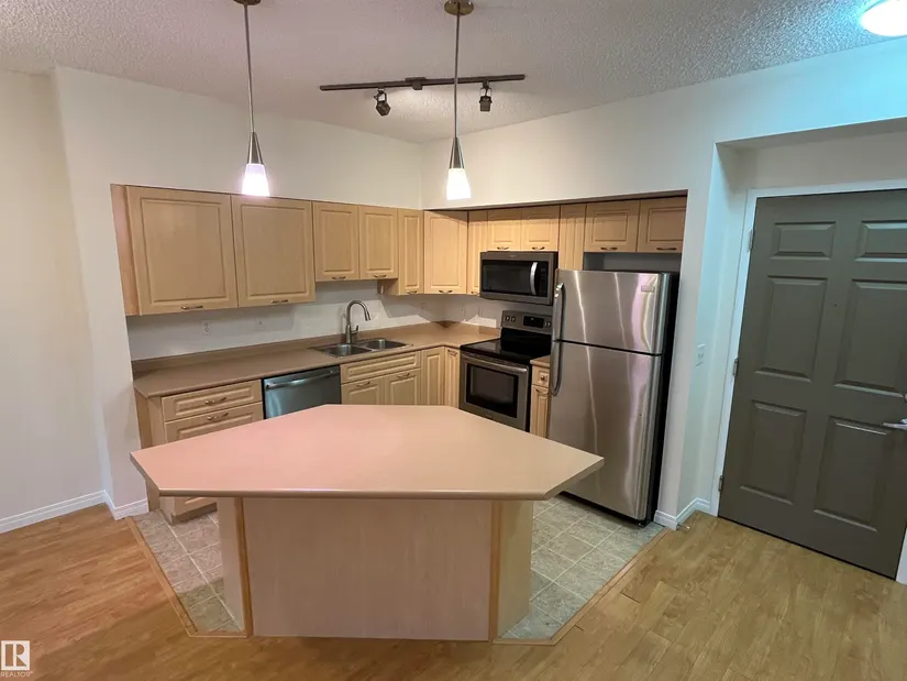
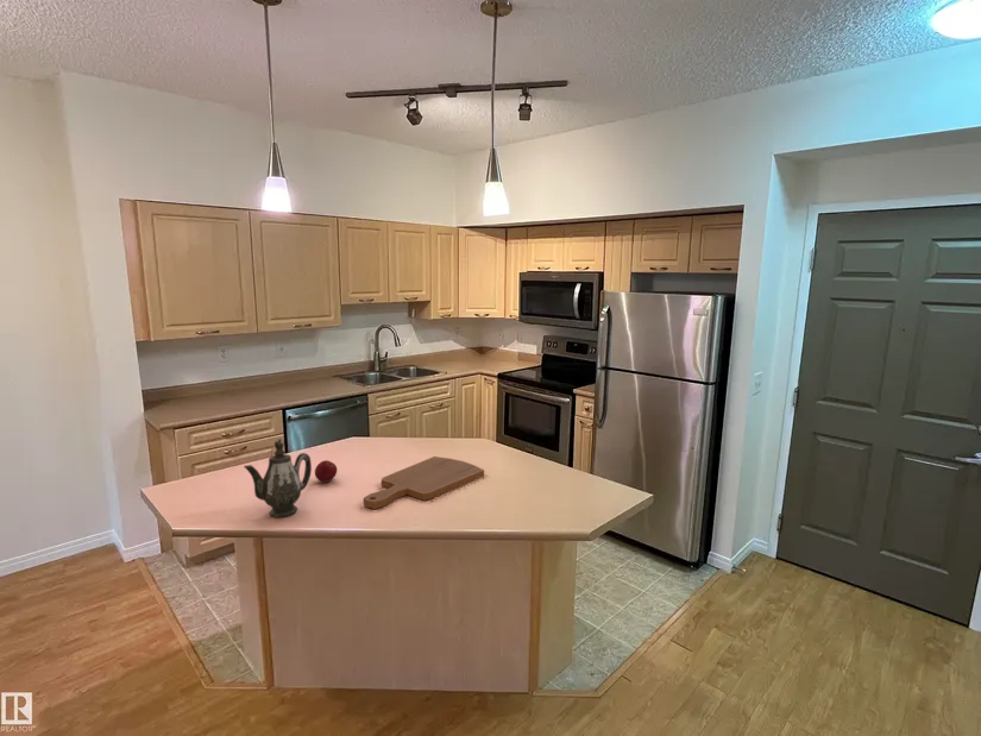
+ teapot (278, 476)
+ cutting board (427, 478)
+ apple (326, 471)
